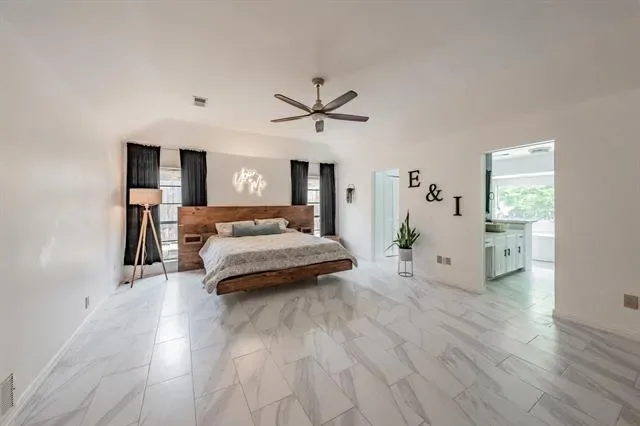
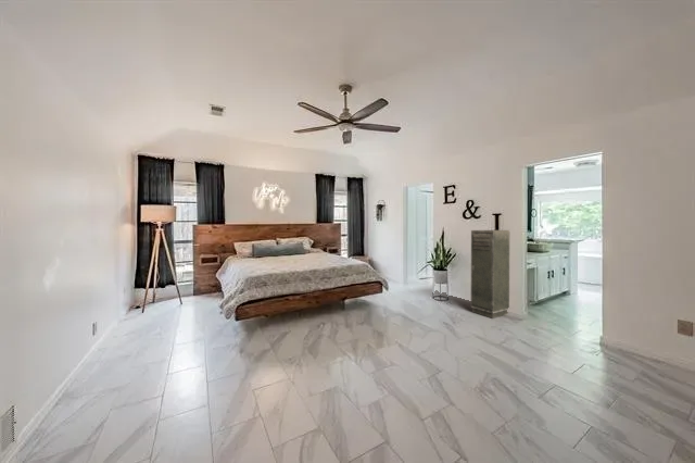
+ storage cabinet (489, 272)
